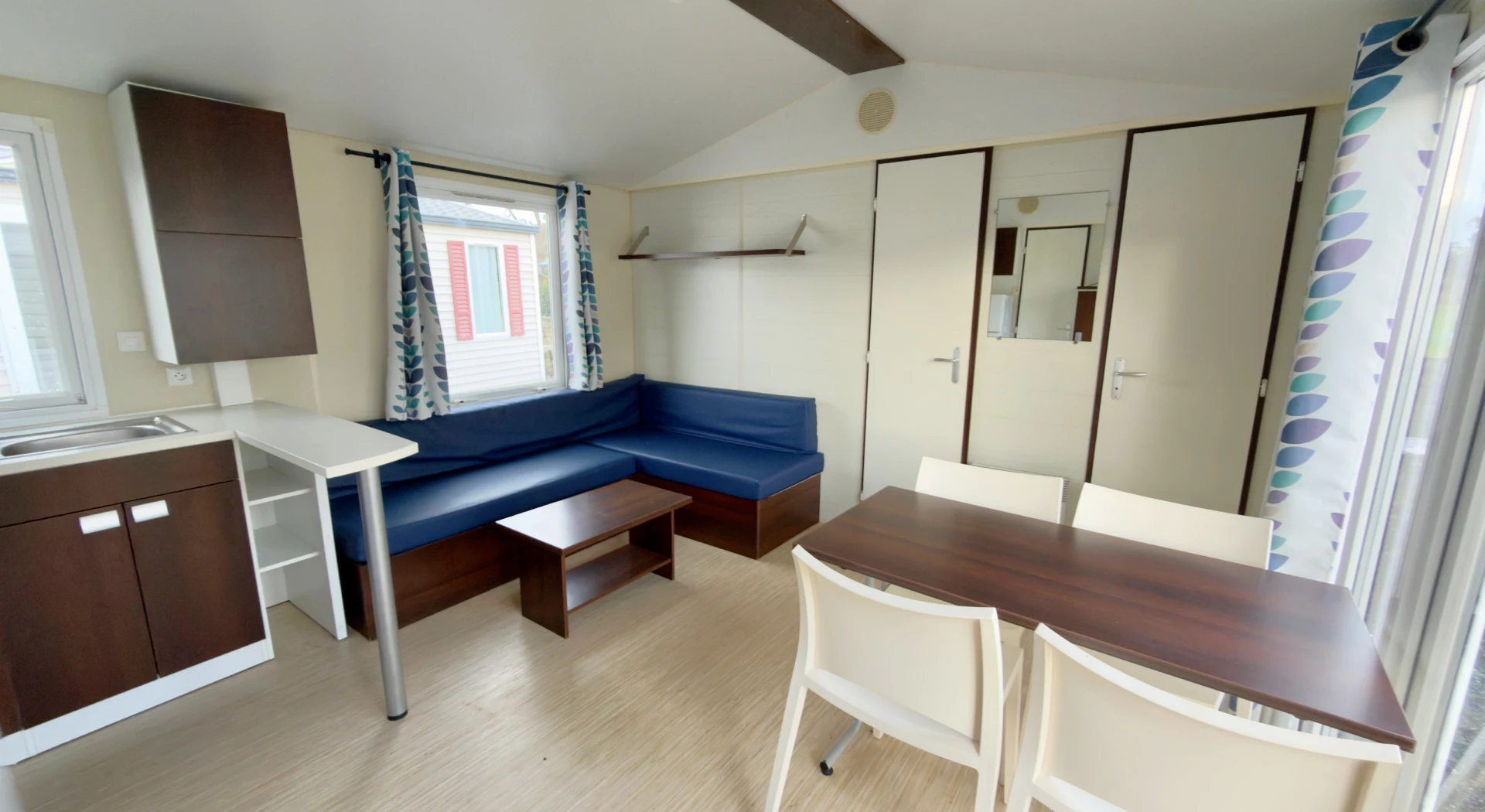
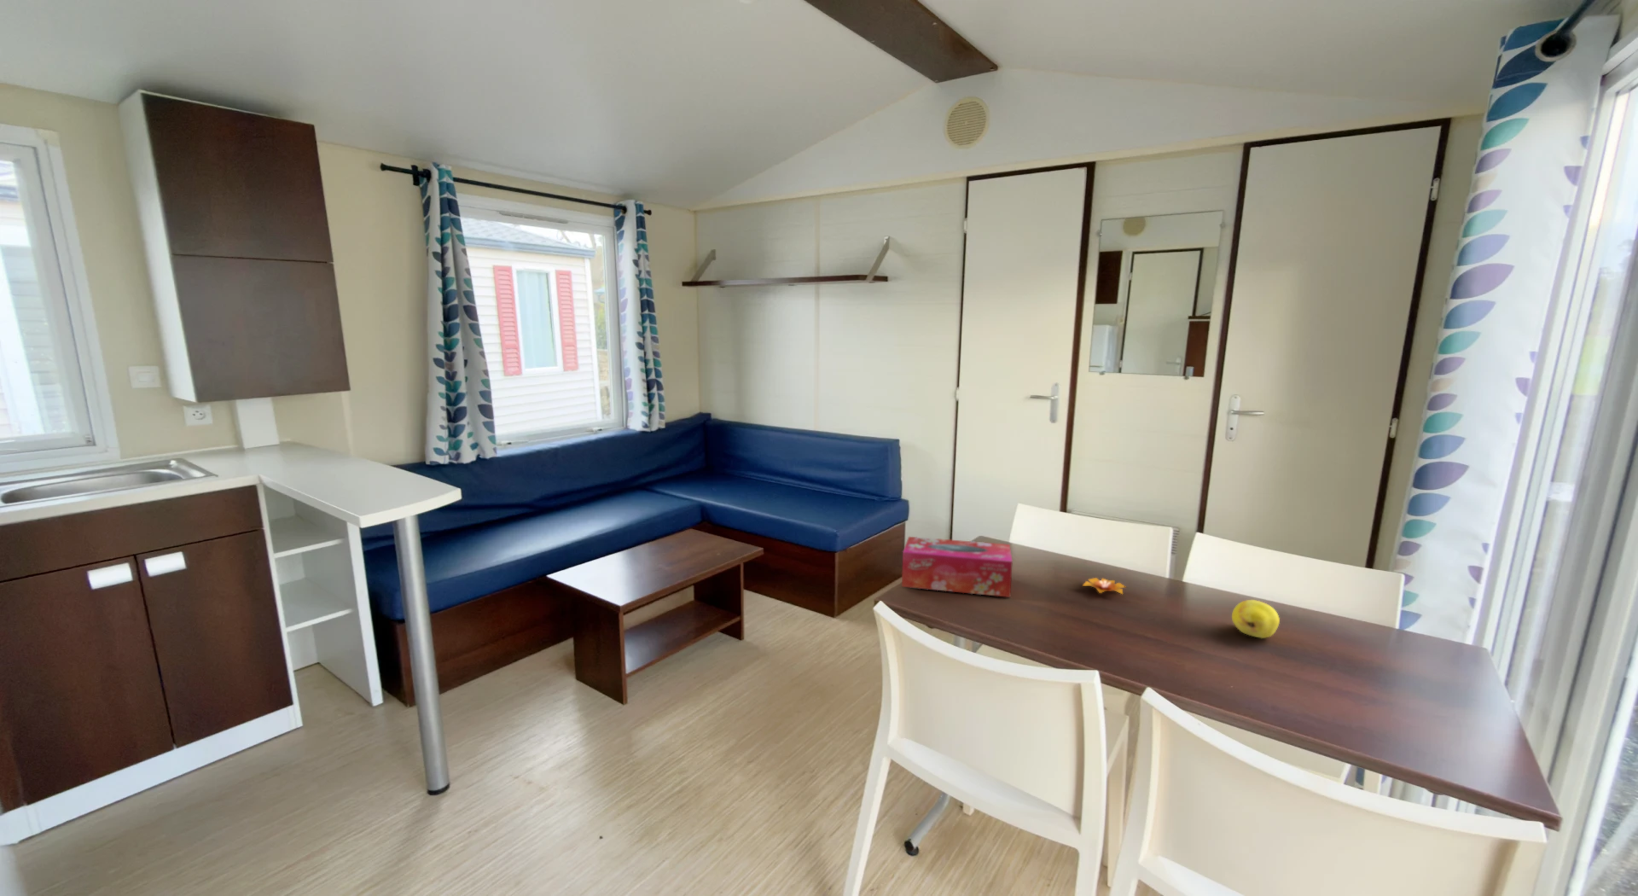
+ flower (1104, 586)
+ tissue box (956, 565)
+ fruit (1255, 619)
